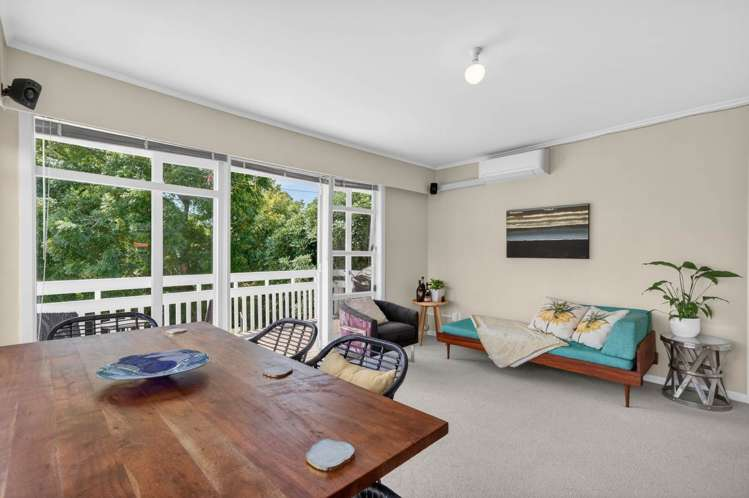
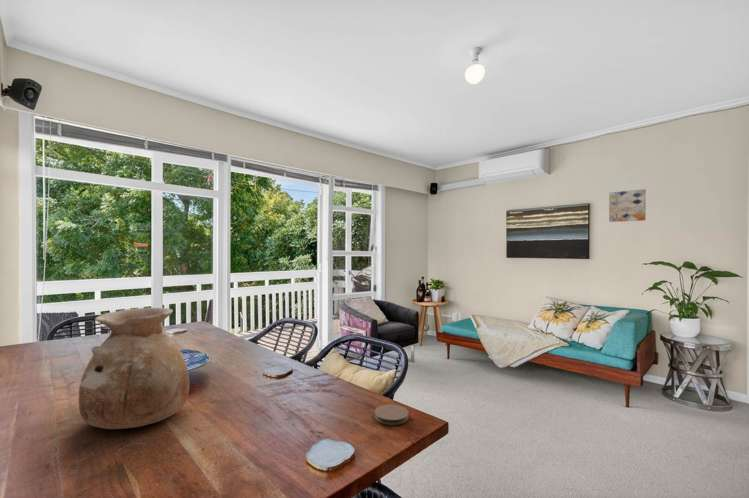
+ vase (137, 364)
+ coaster (391, 414)
+ wall art (626, 206)
